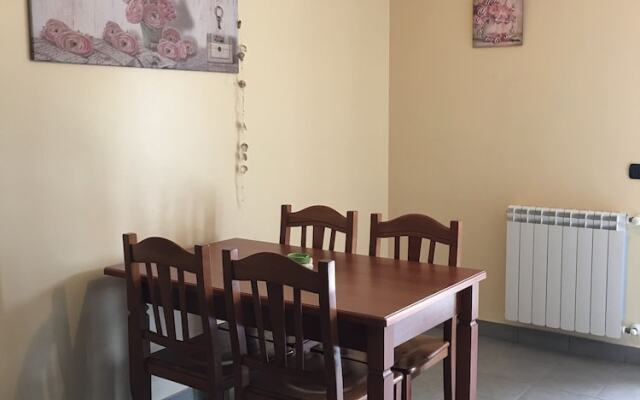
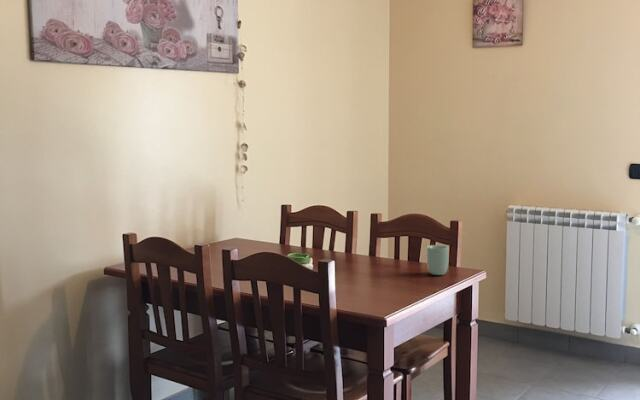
+ cup (437, 260)
